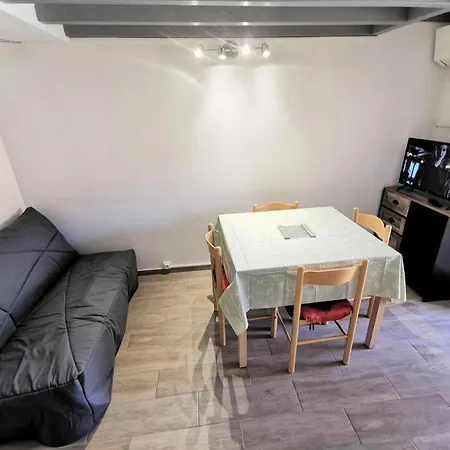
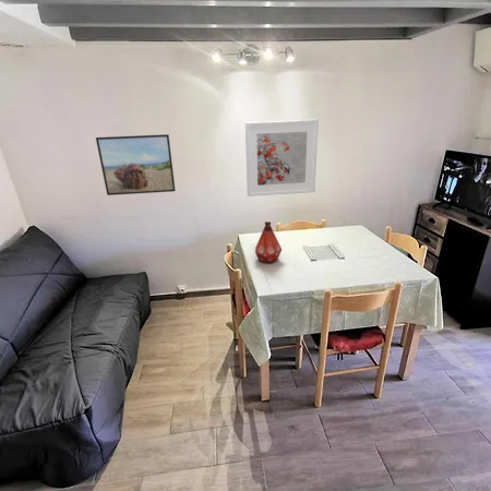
+ bottle (267, 241)
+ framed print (282, 158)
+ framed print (136, 165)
